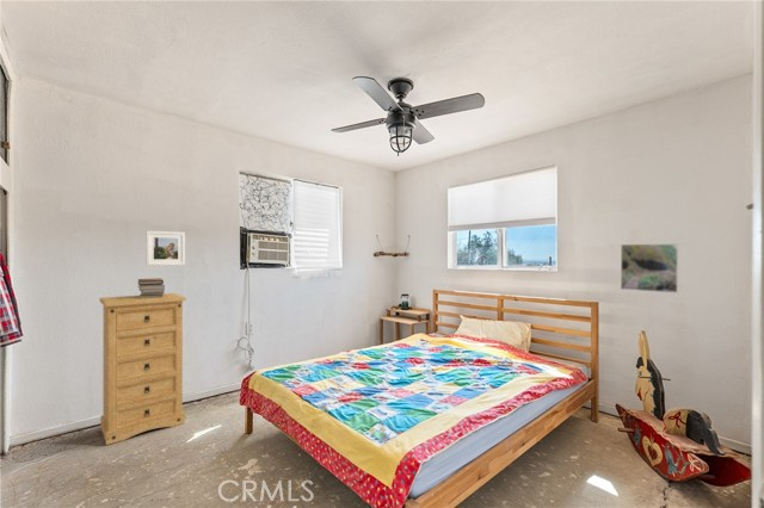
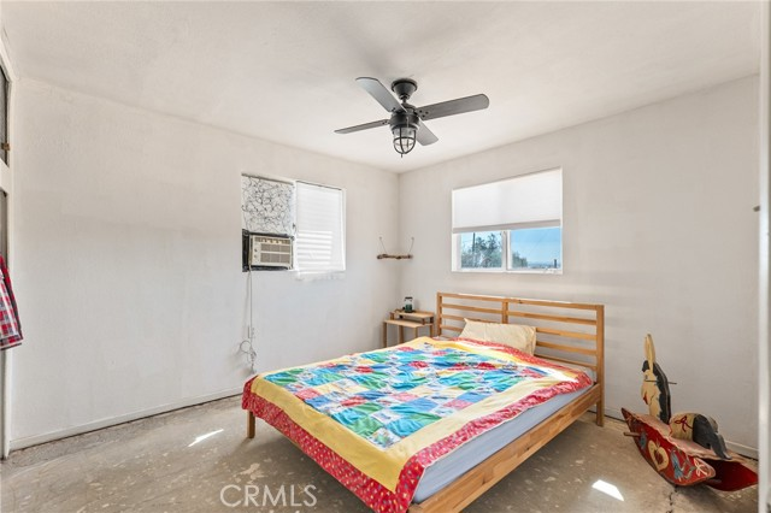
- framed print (166, 248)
- dresser (142, 361)
- book stack (150, 287)
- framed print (648, 267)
